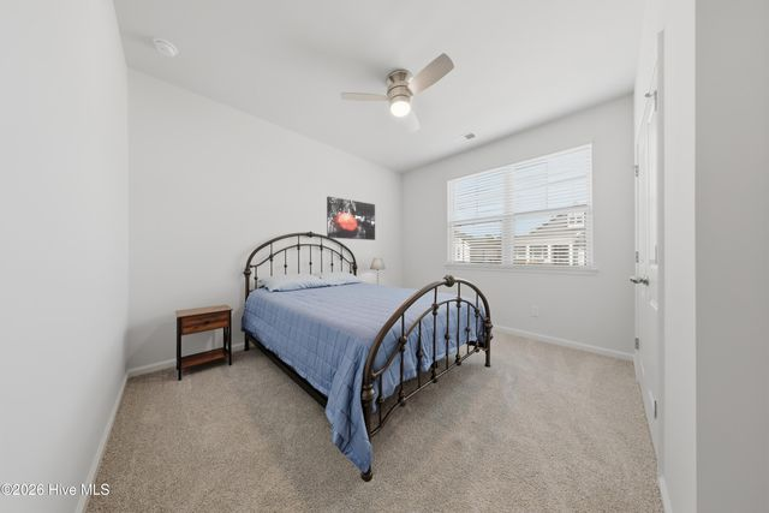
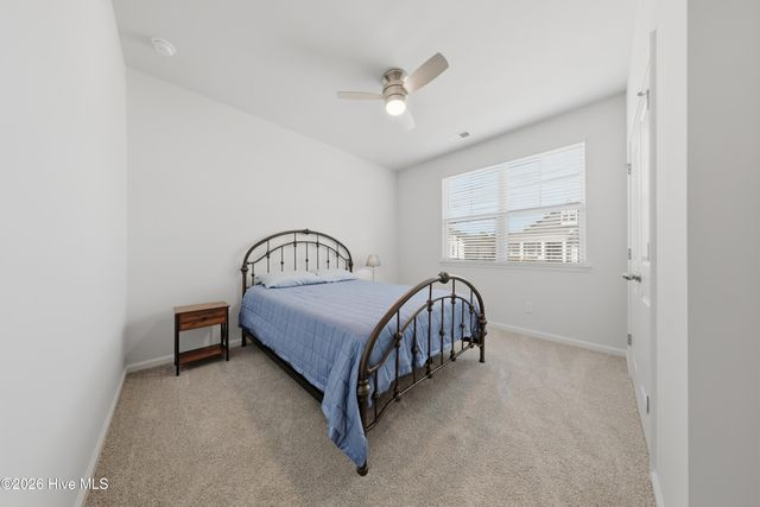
- wall art (352, 220)
